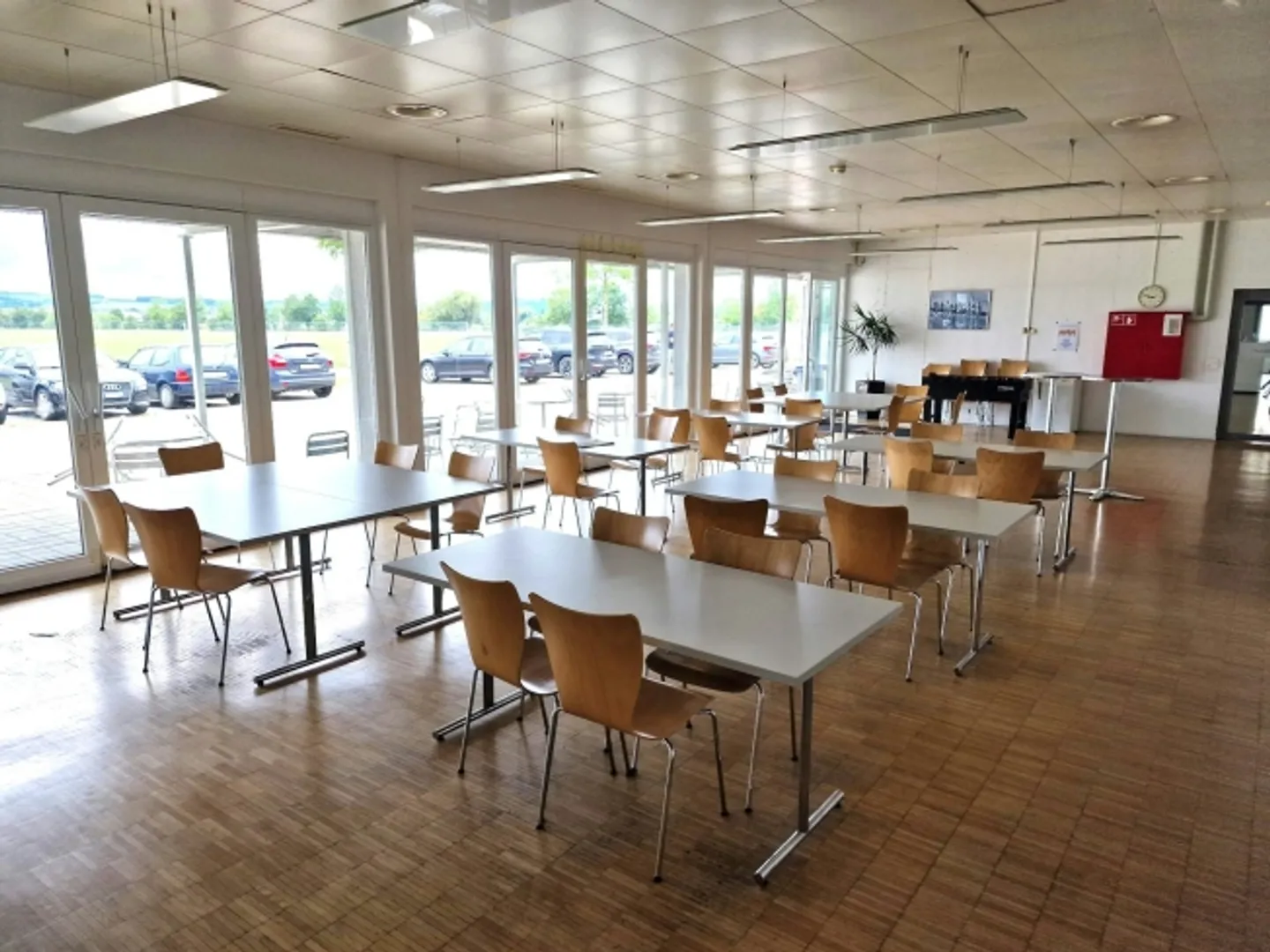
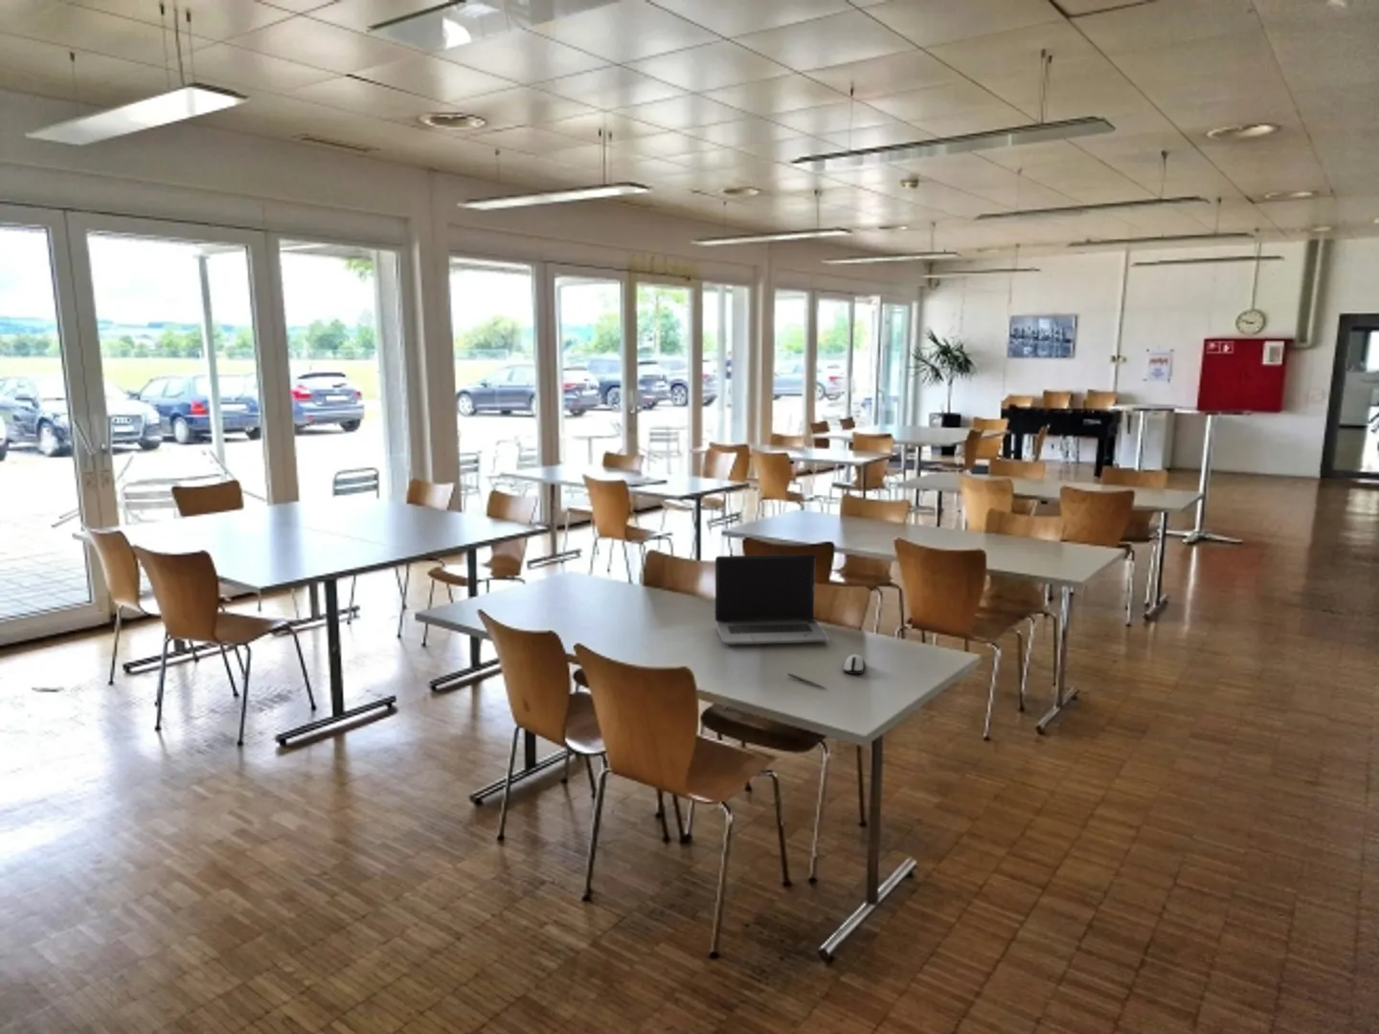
+ pen (807, 681)
+ laptop computer (771, 598)
+ computer mouse (855, 661)
